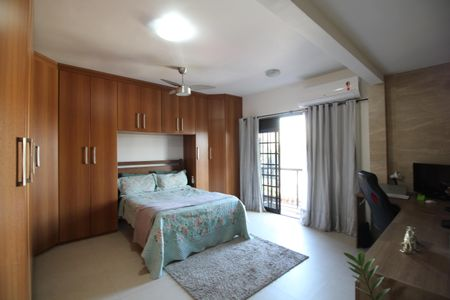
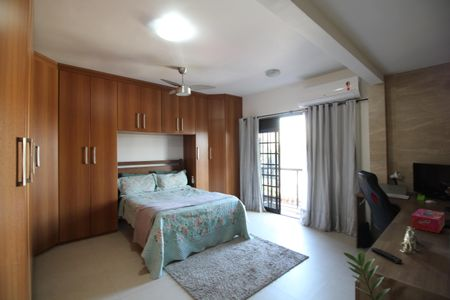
+ tissue box (428, 219)
+ remote control (384, 254)
